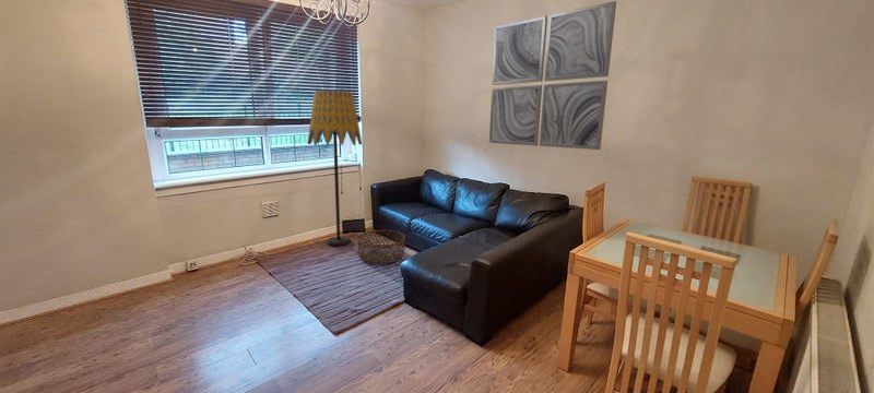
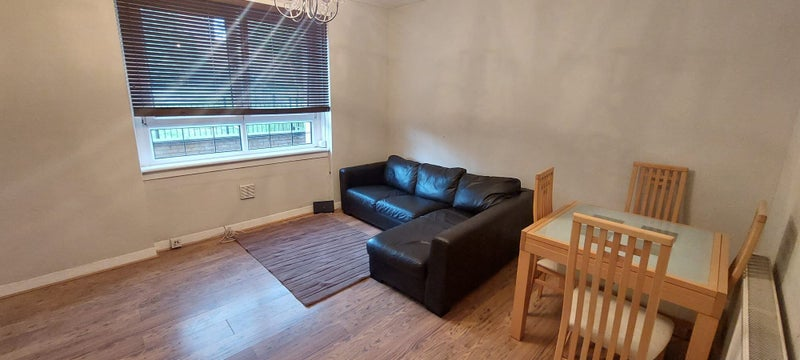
- basket (381, 246)
- floor lamp (335, 169)
- wall art (542, 81)
